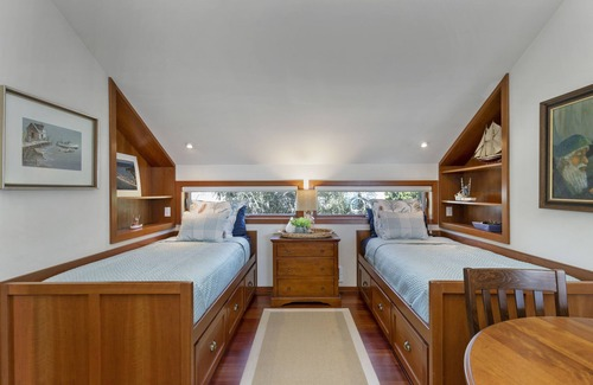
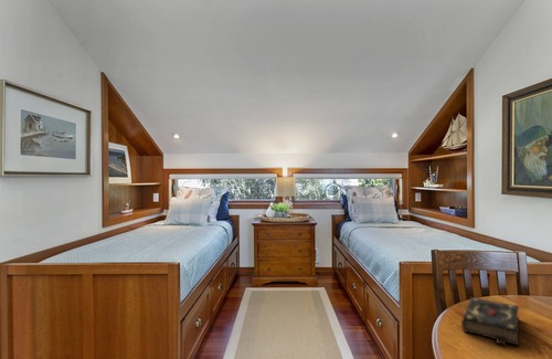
+ book (490, 318)
